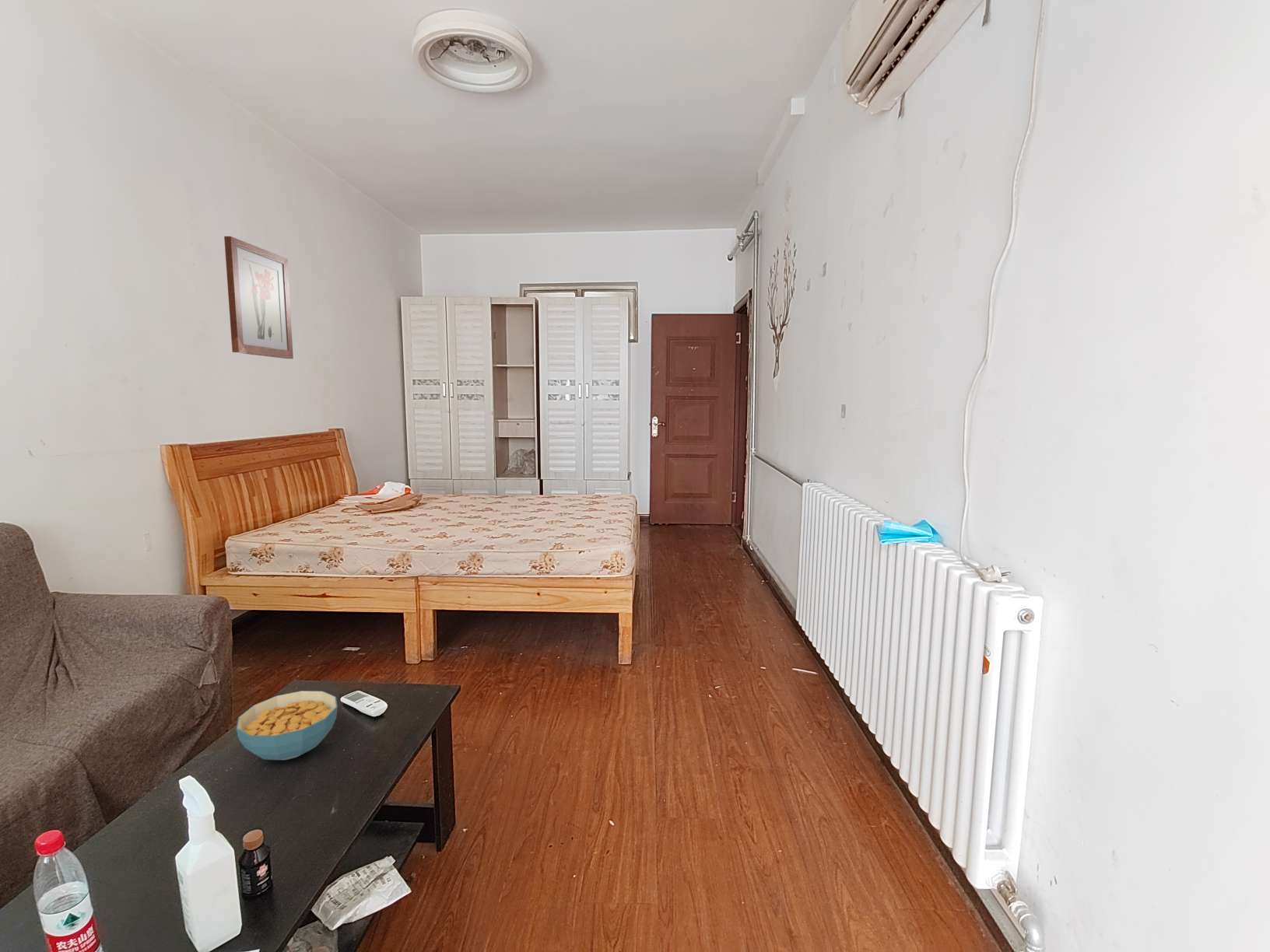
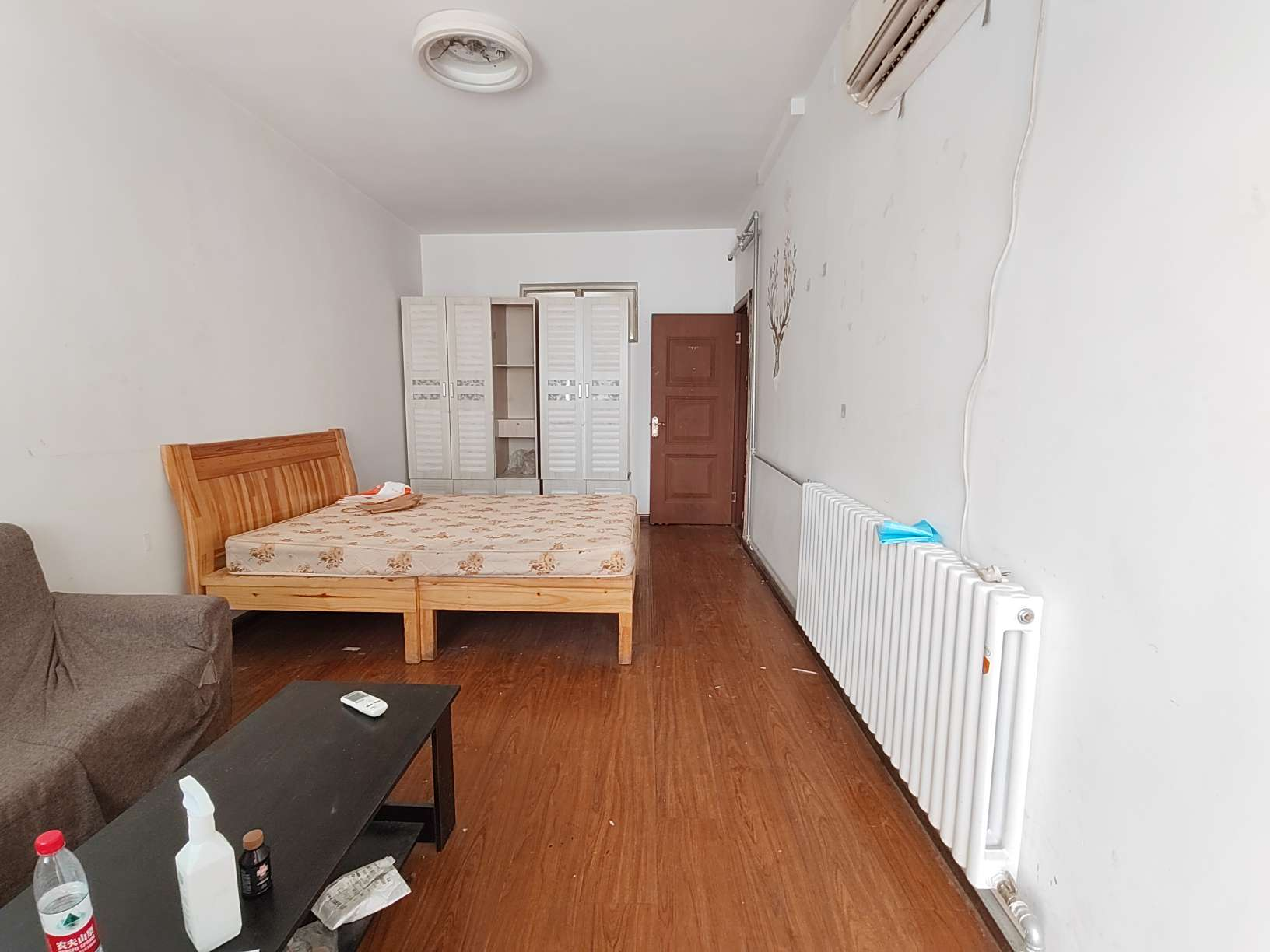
- wall art (261, 303)
- cereal bowl (289, 732)
